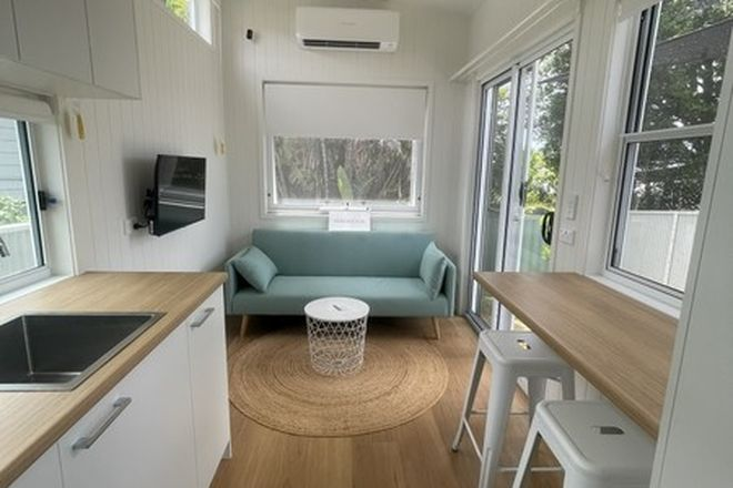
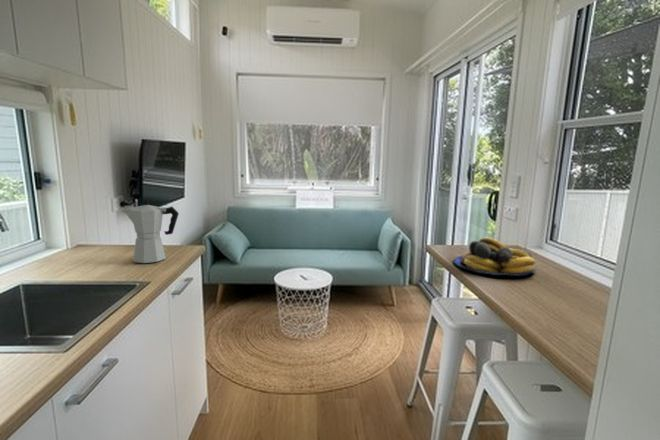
+ fruit bowl (493, 252)
+ moka pot (151, 229)
